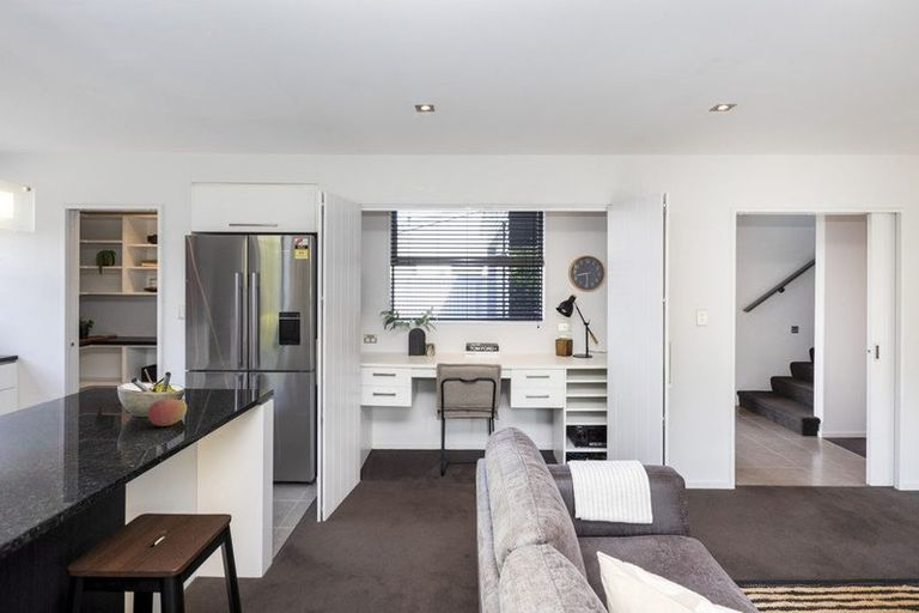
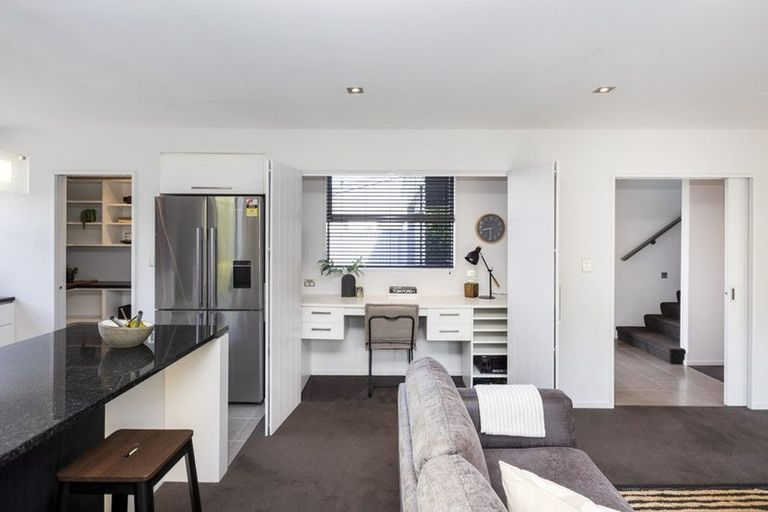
- fruit (166, 412)
